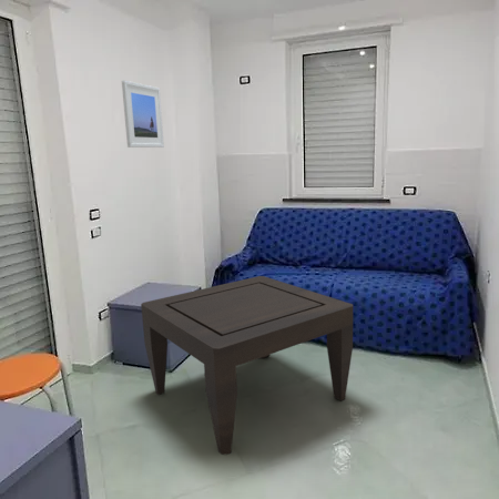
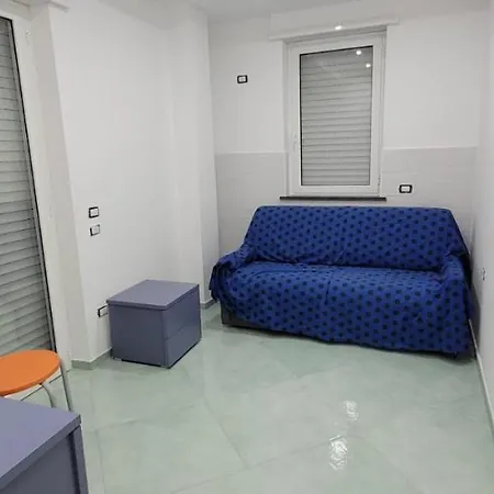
- coffee table (245, 349)
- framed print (144, 115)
